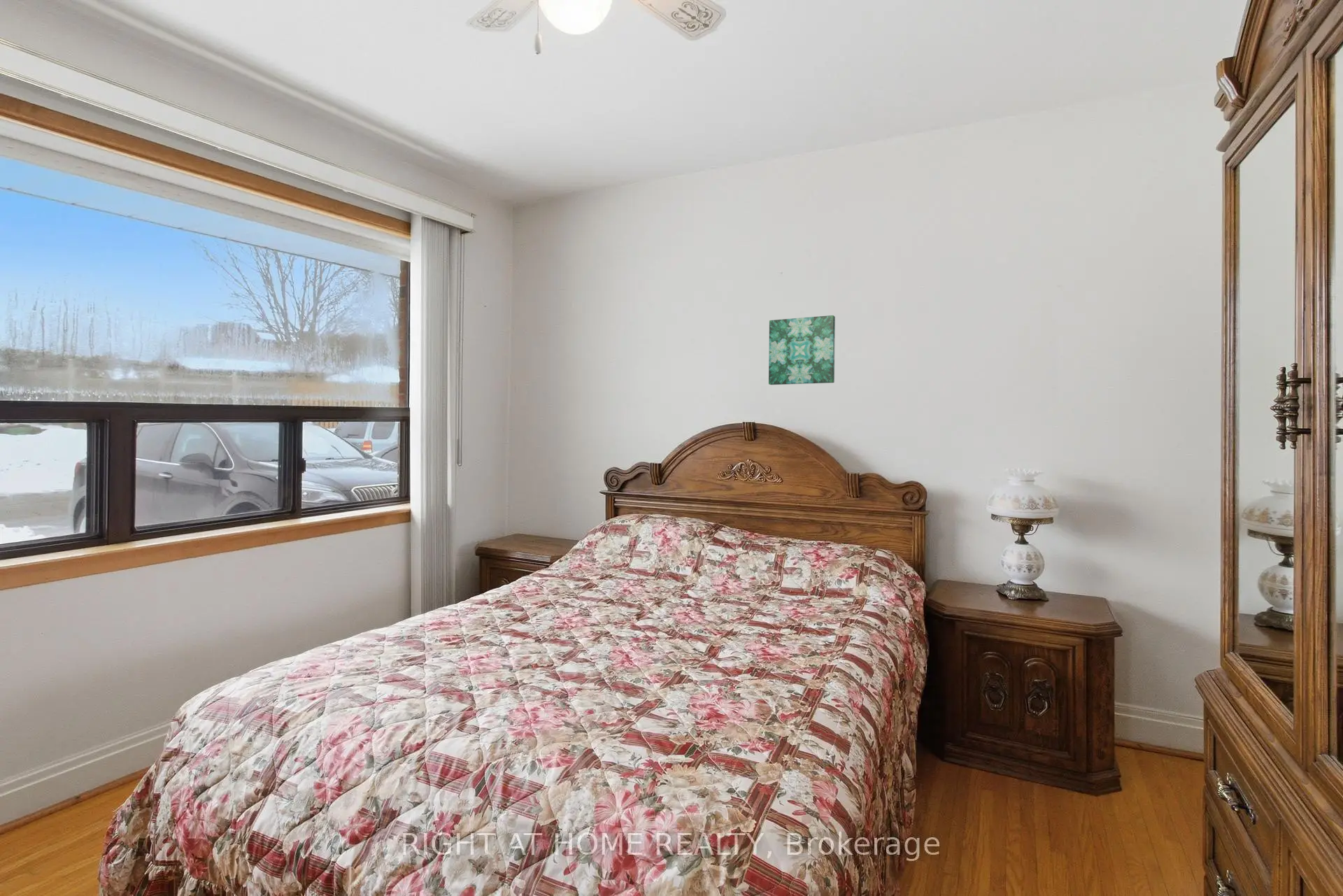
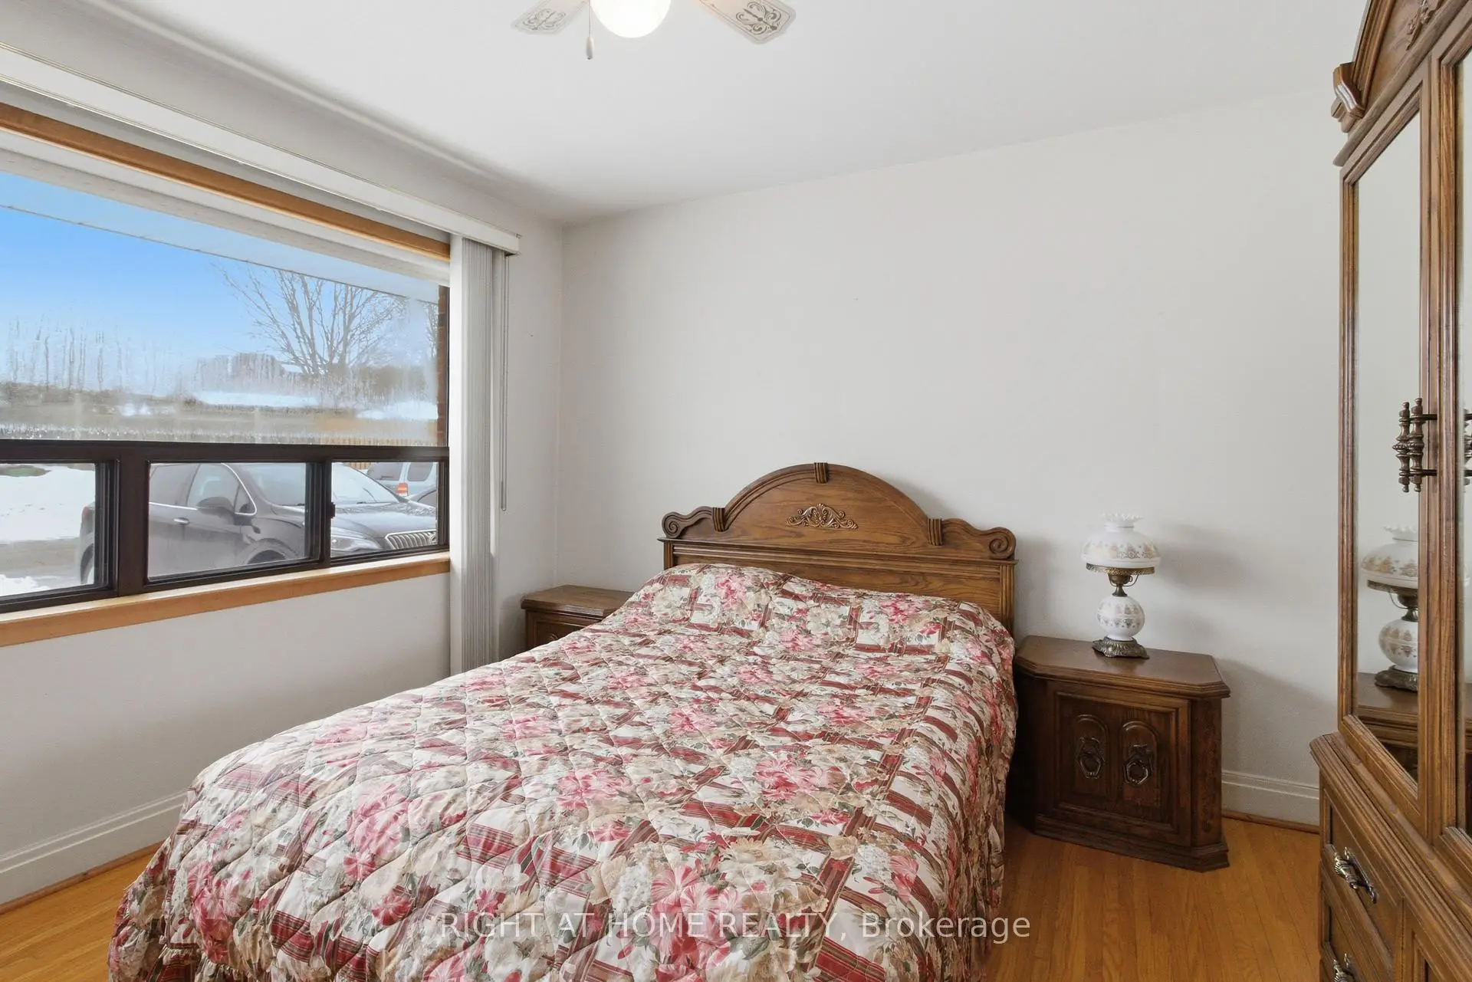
- wall art (801, 350)
